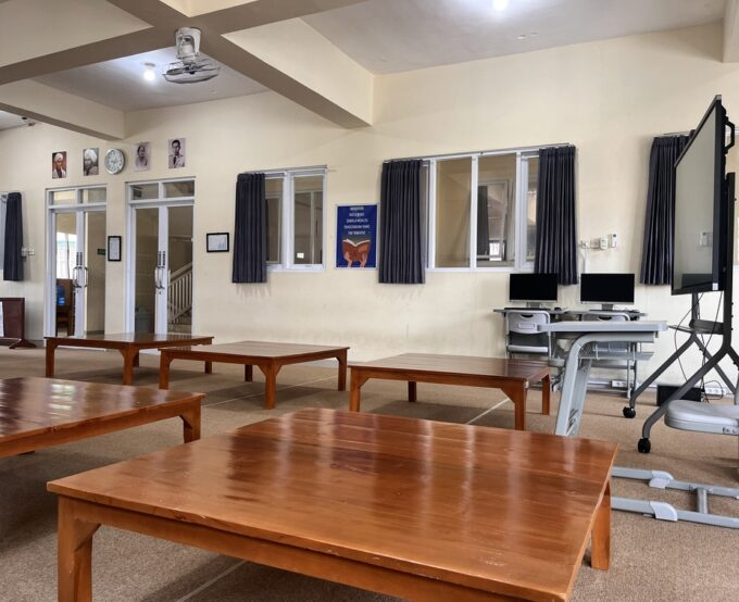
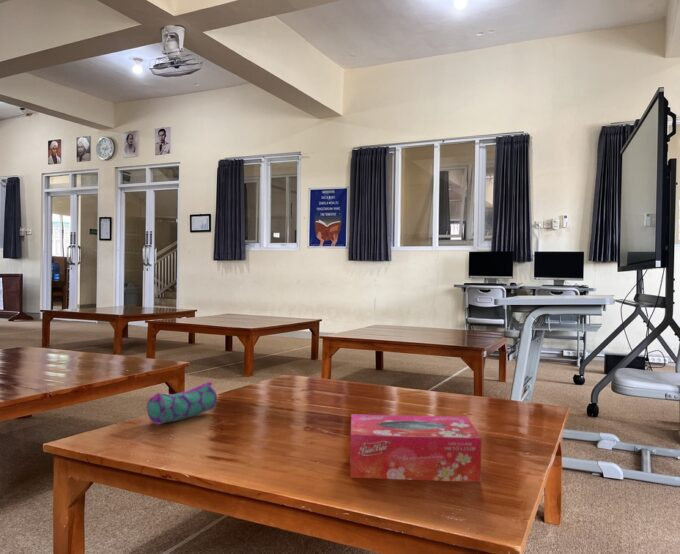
+ tissue box (411, 446)
+ pencil case (183, 402)
